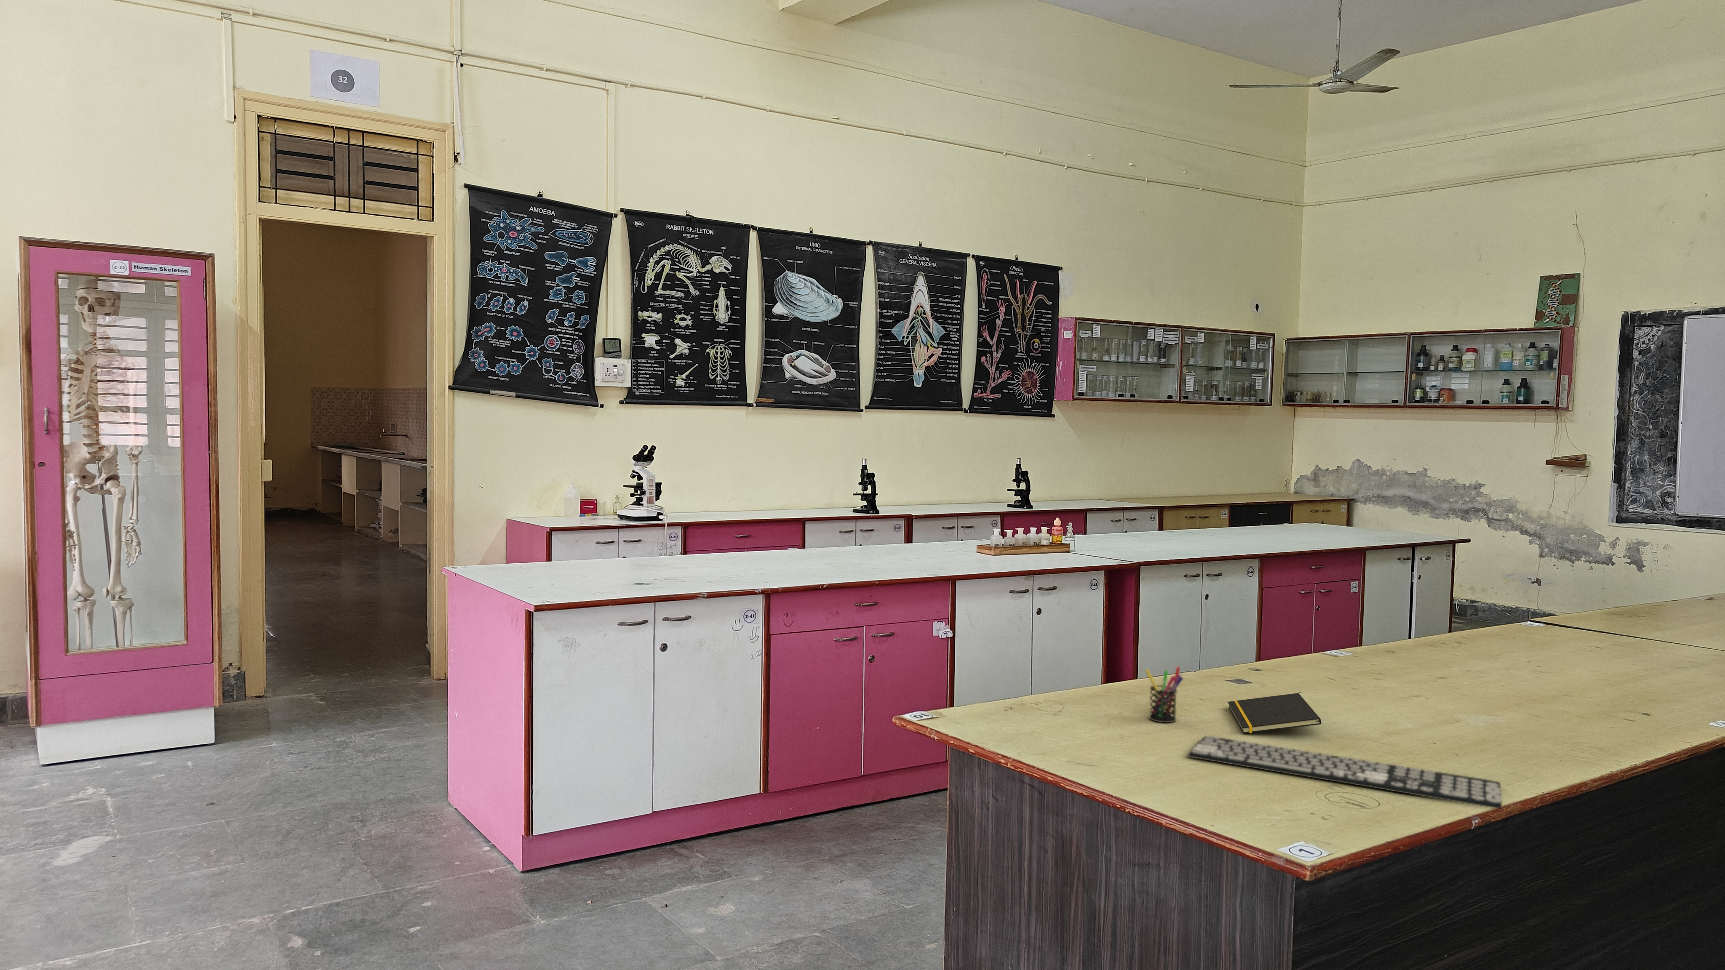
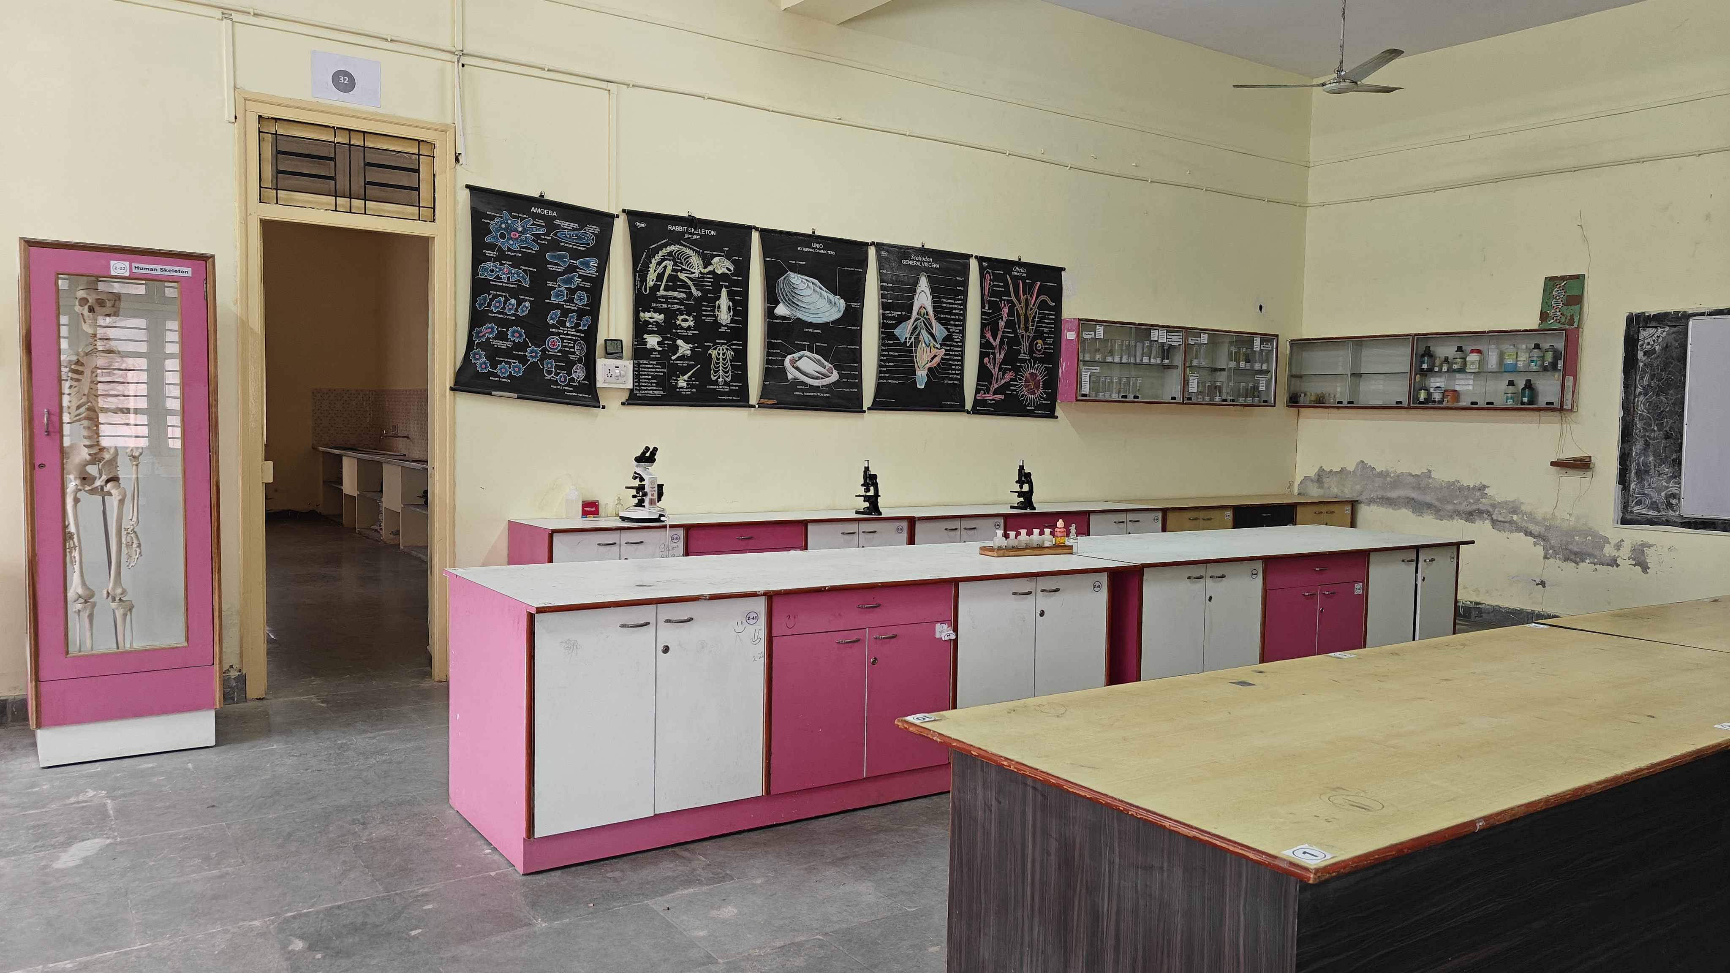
- notepad (1272, 712)
- keyboard (1339, 766)
- pen holder (1165, 692)
